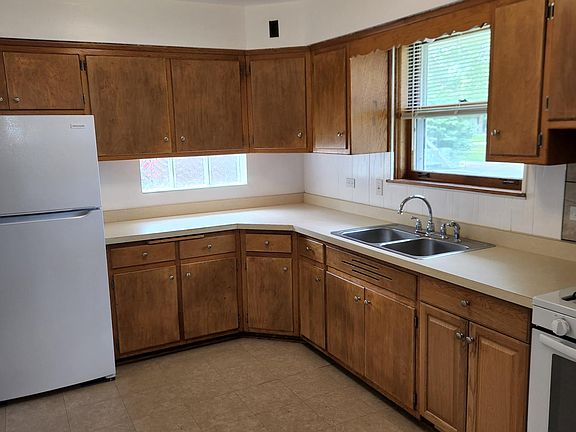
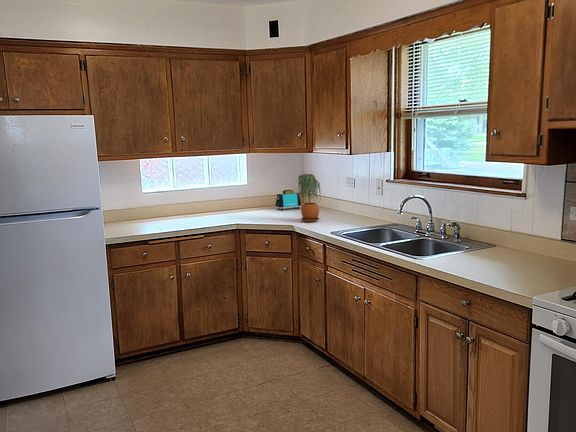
+ toaster (288, 199)
+ potted plant (309, 197)
